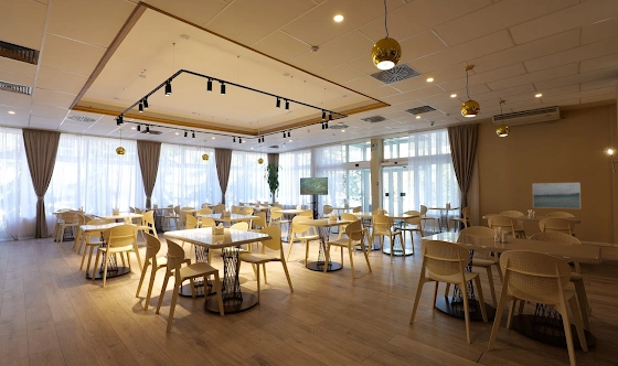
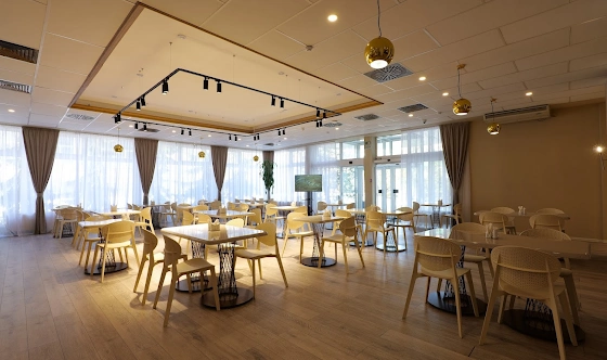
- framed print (555, 195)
